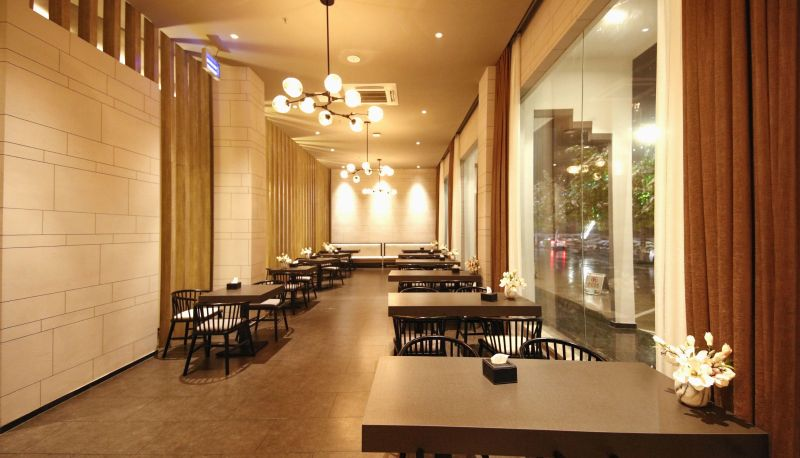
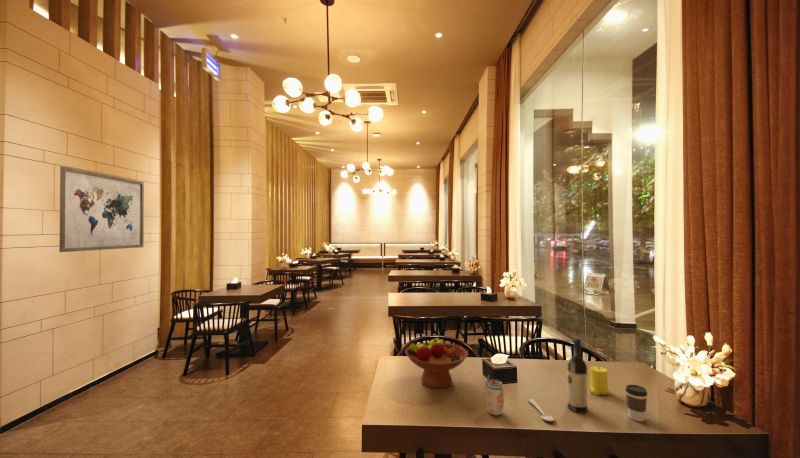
+ wall art (107, 212)
+ spoon (539, 409)
+ coffee cup (636, 403)
+ beverage can (494, 394)
+ wine bottle (577, 373)
+ fruit bowl (436, 361)
+ candle (597, 378)
